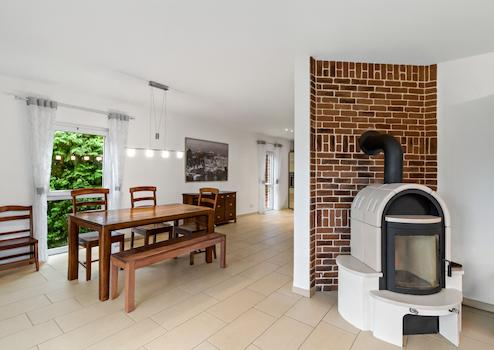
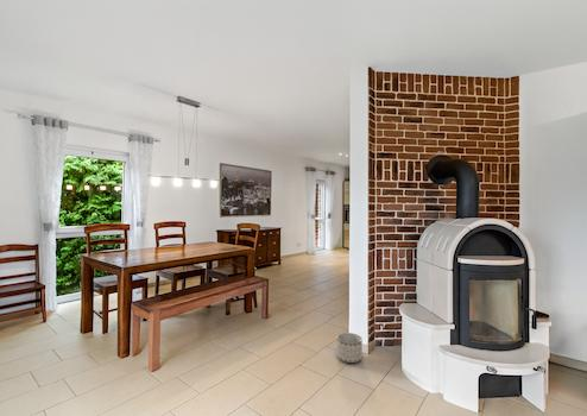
+ planter (349, 347)
